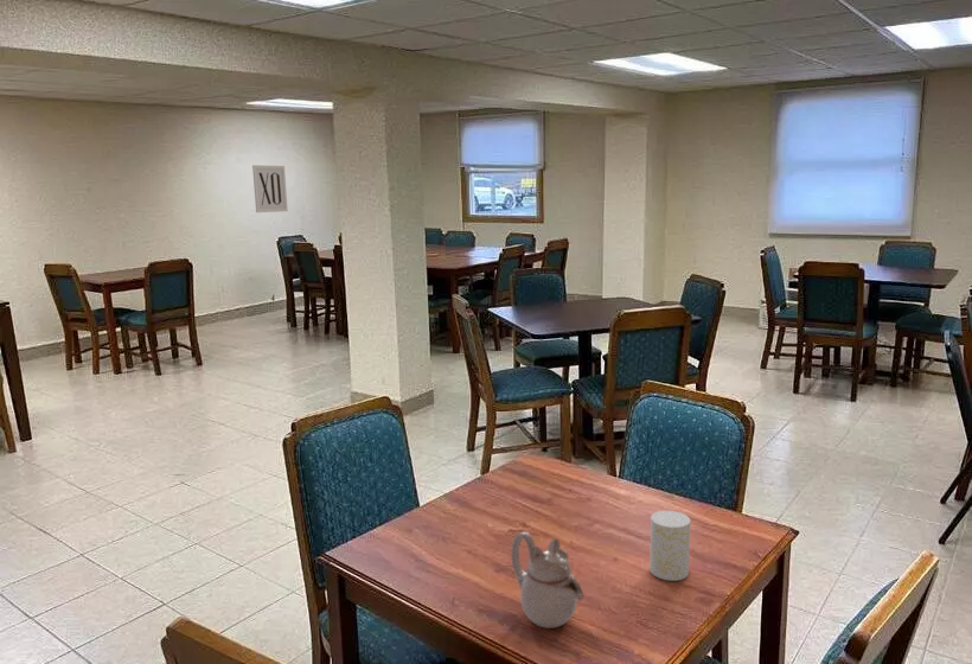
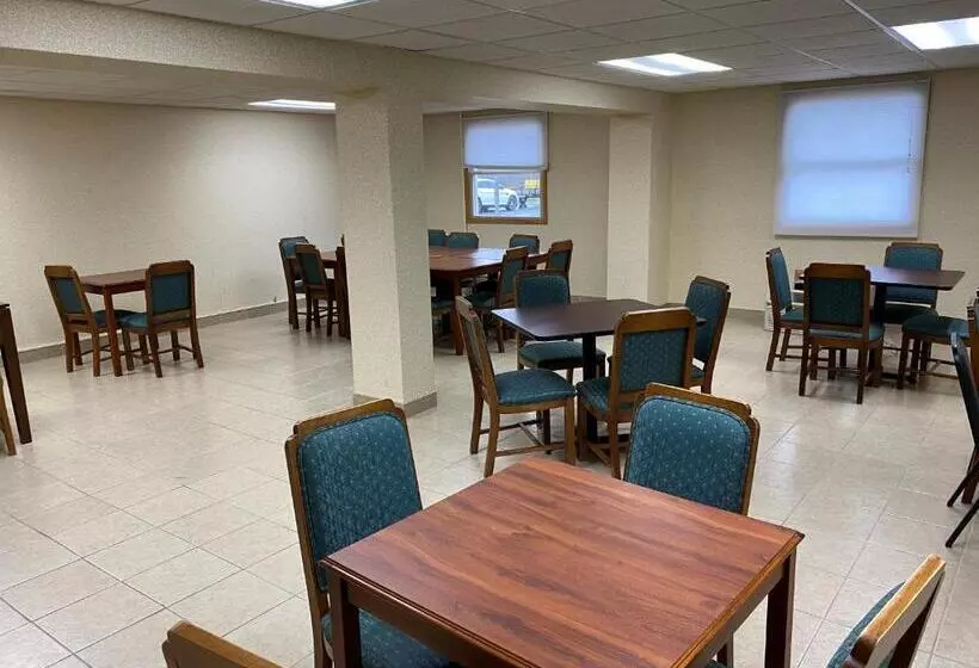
- wall art (270, 189)
- teapot (545, 579)
- cup (670, 544)
